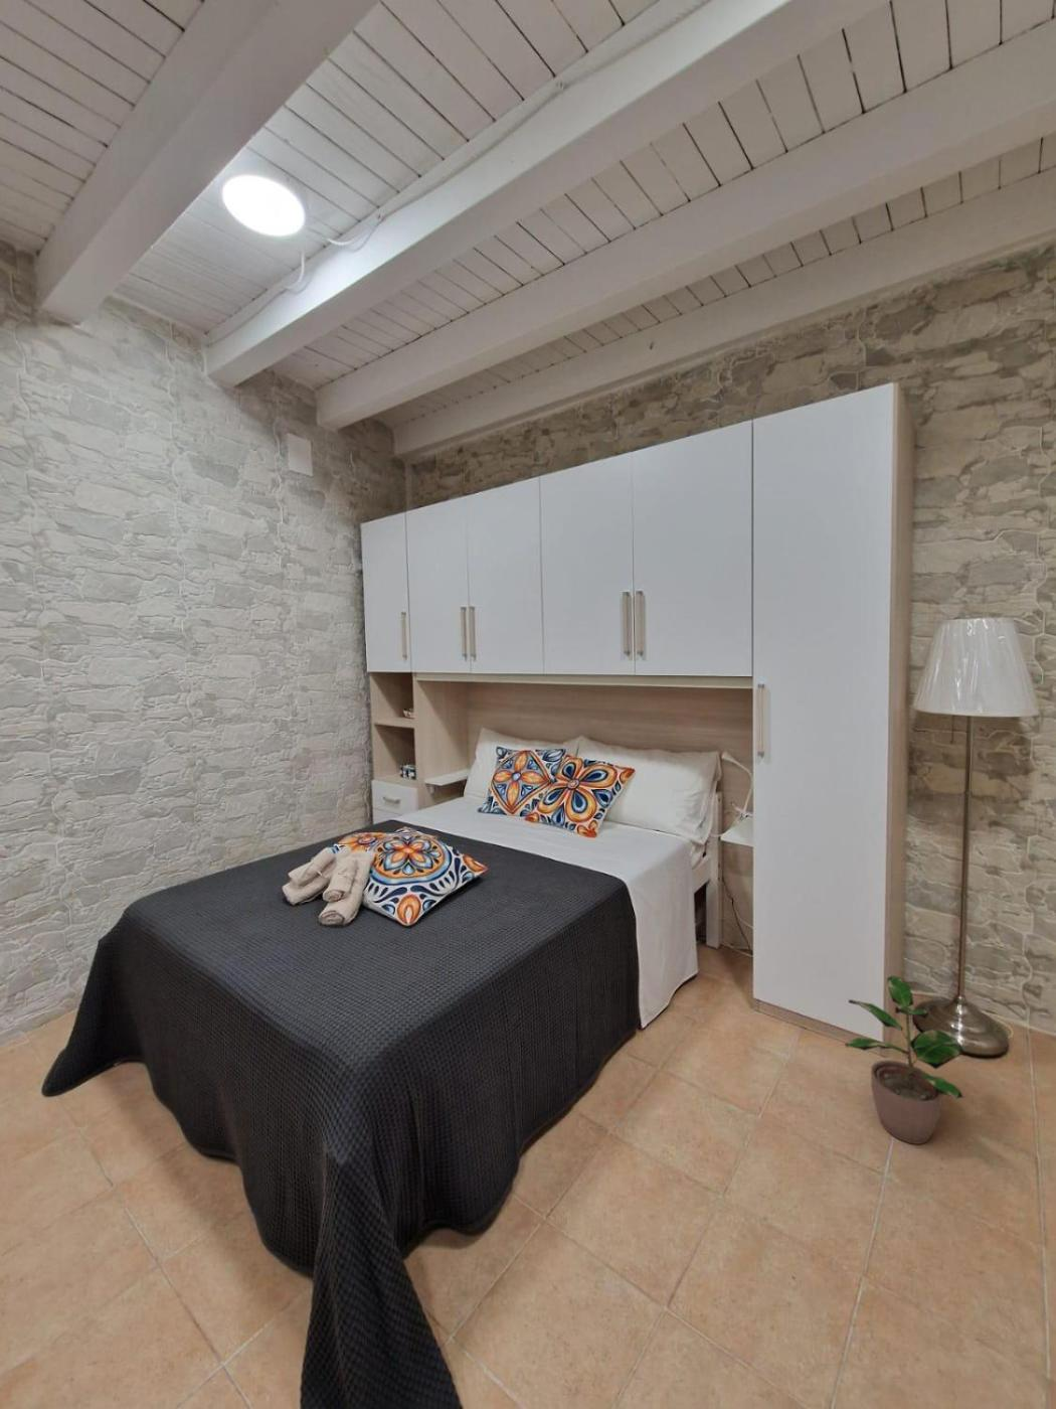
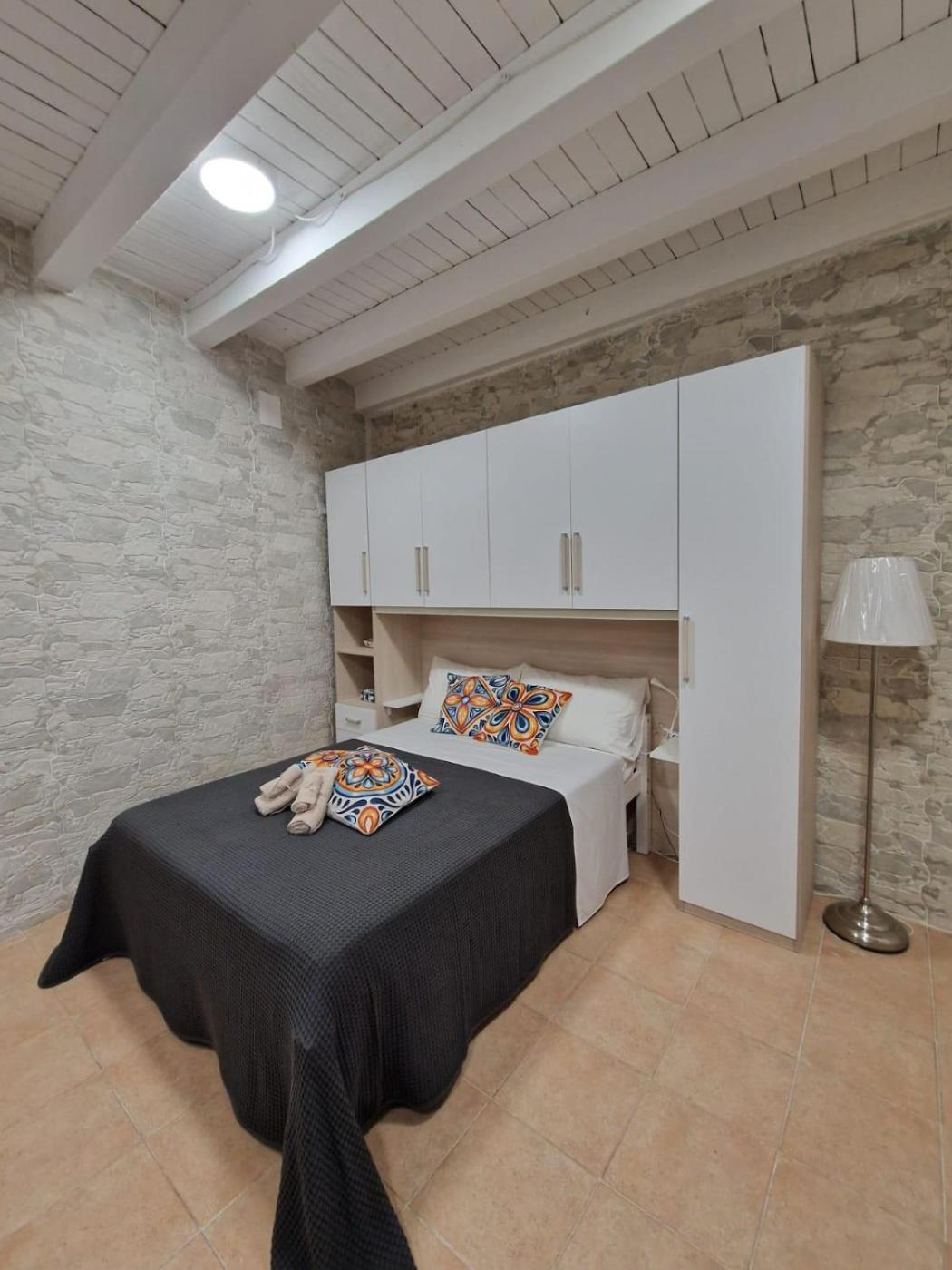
- potted plant (903, 1054)
